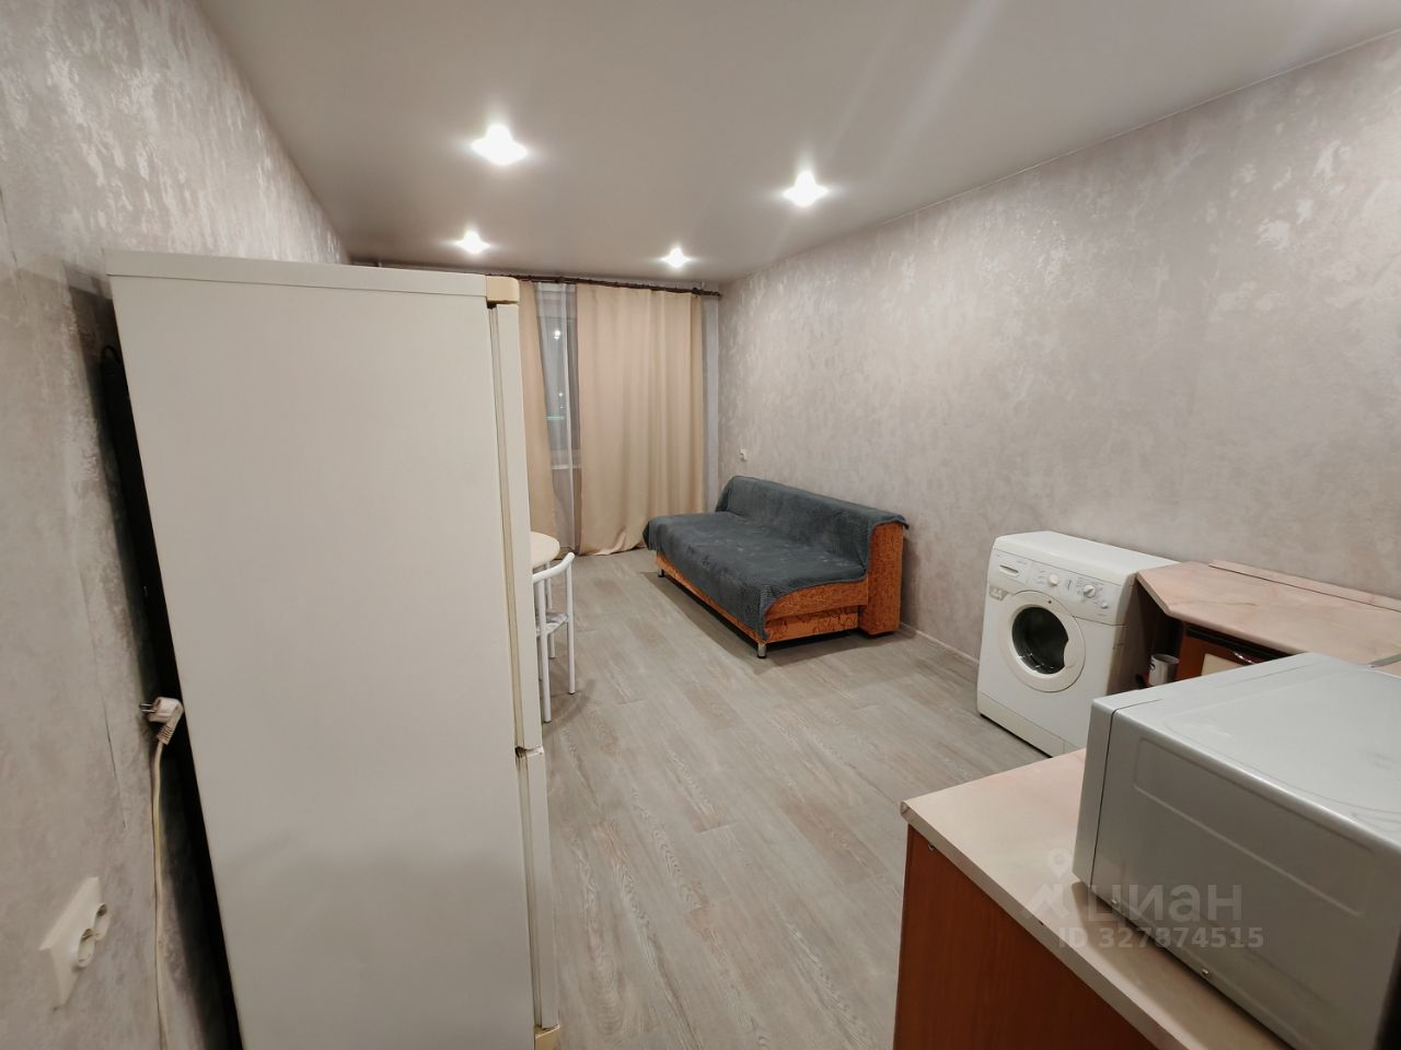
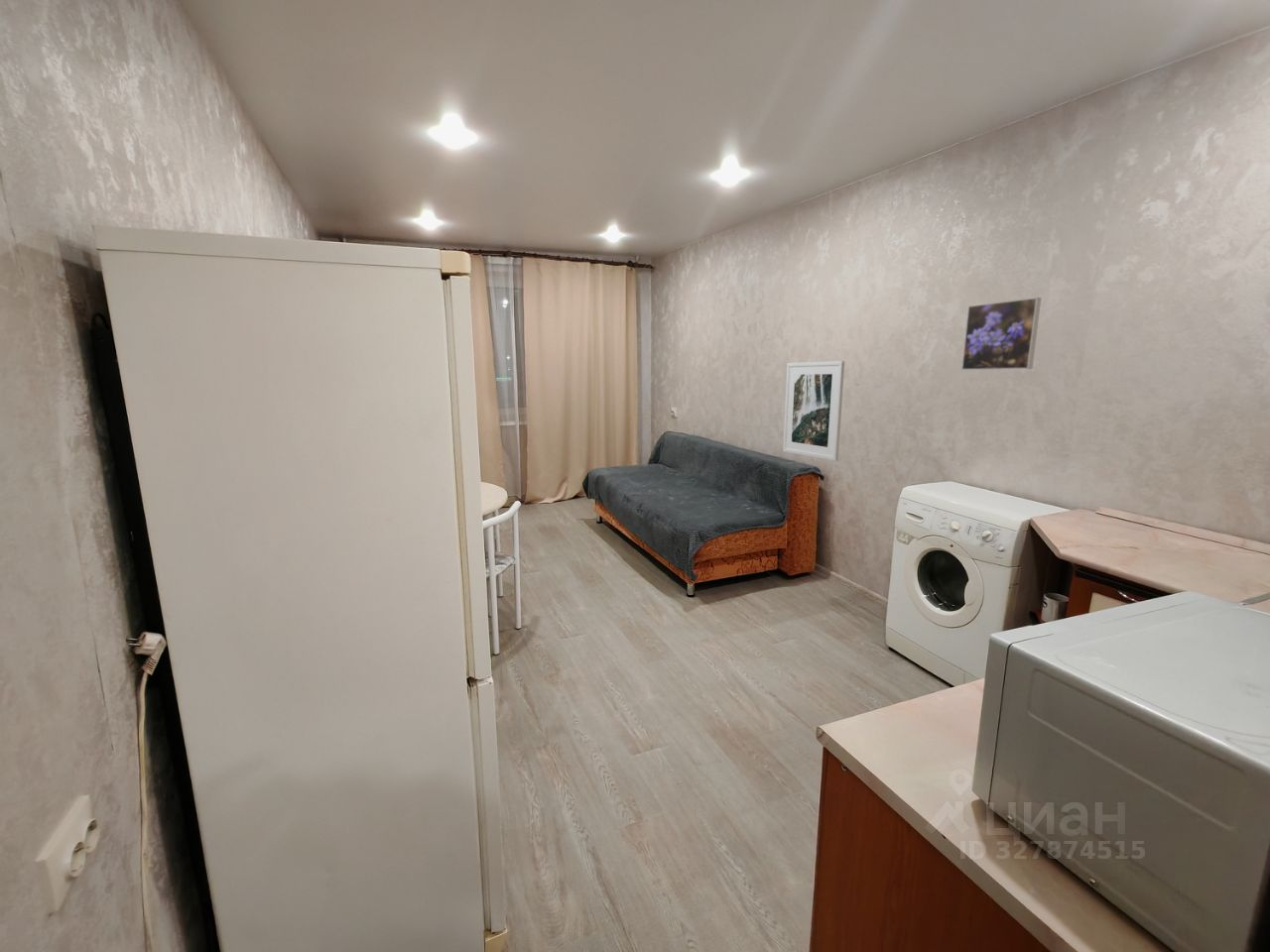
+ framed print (998, 335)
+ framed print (811, 410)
